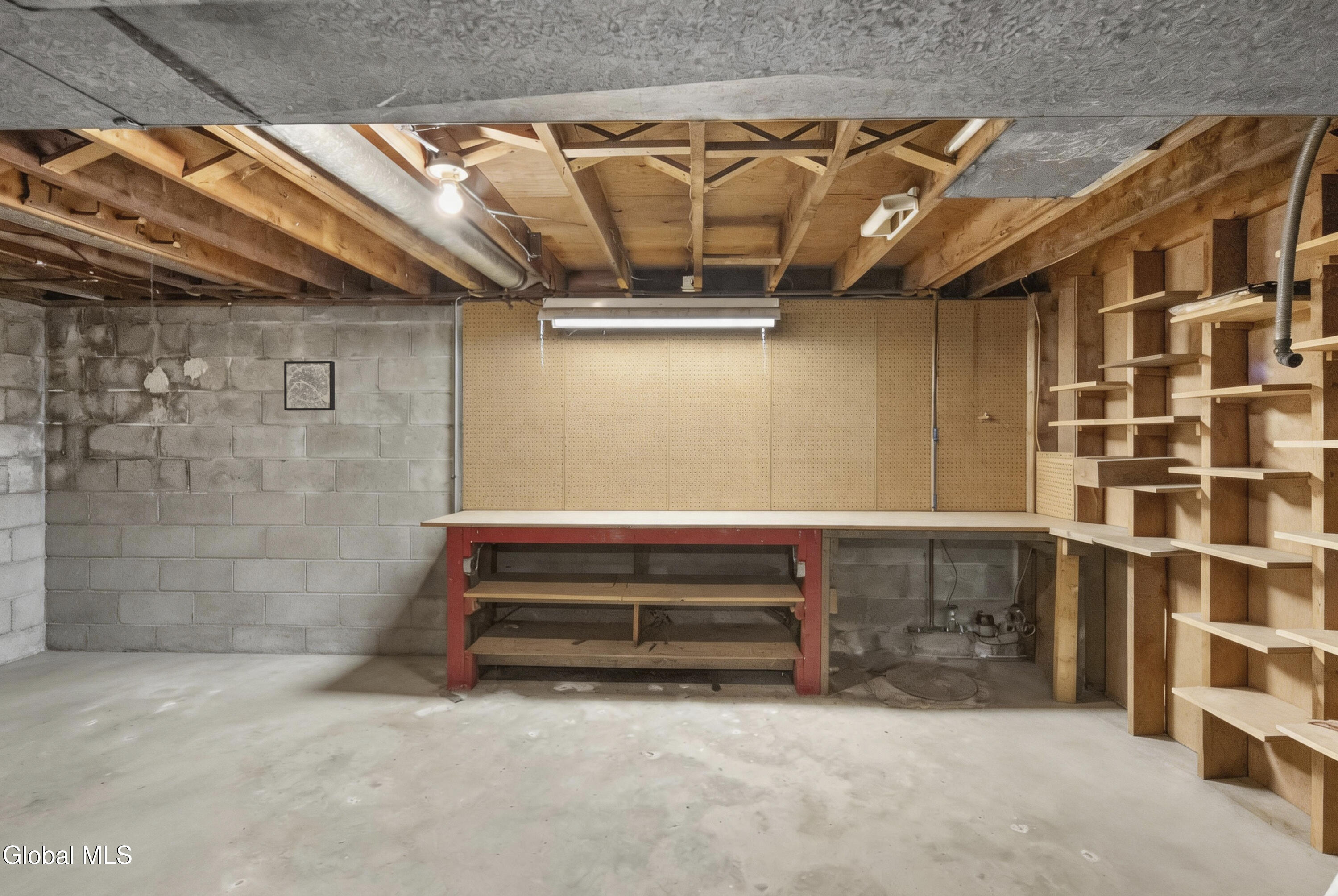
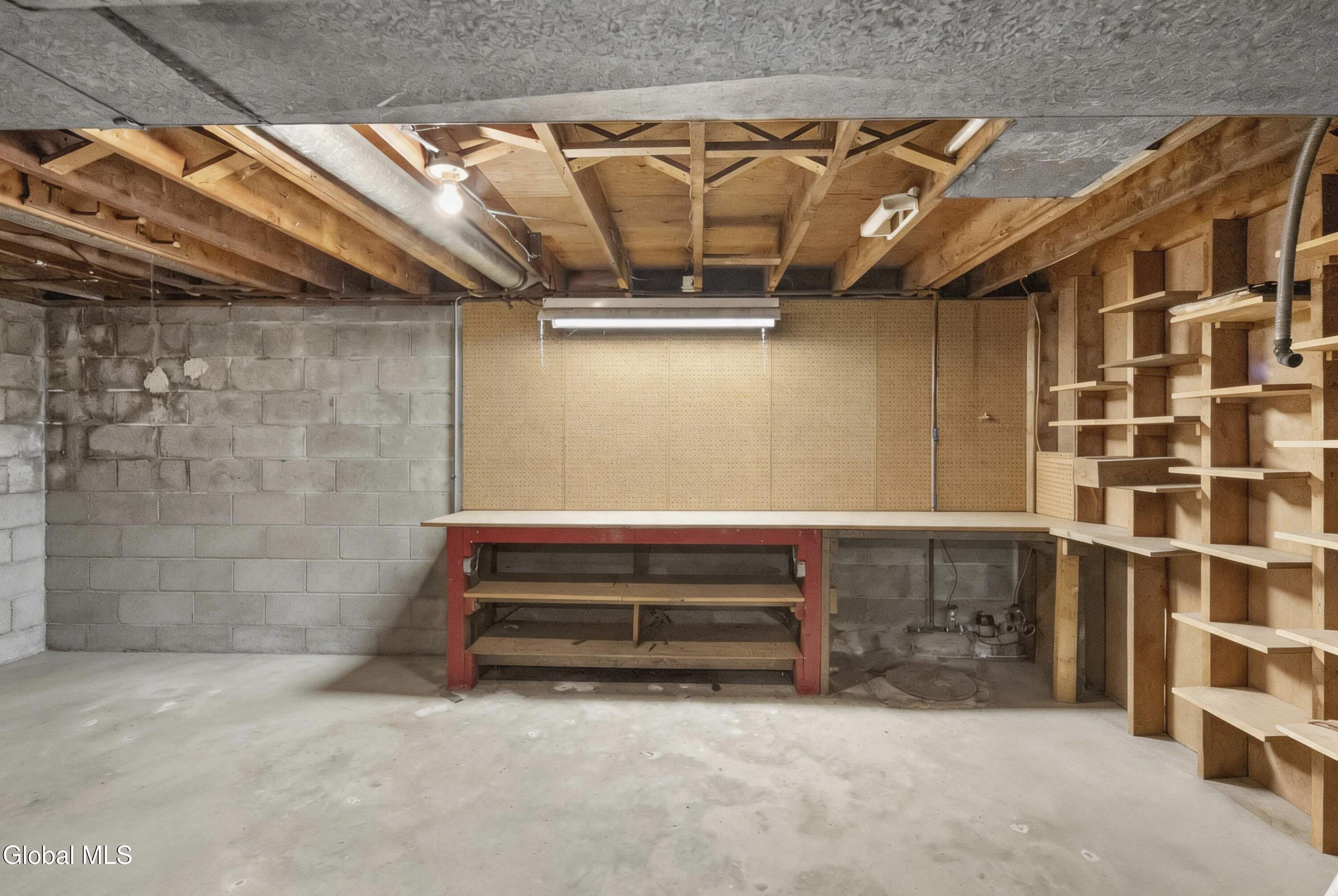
- wall art (309, 386)
